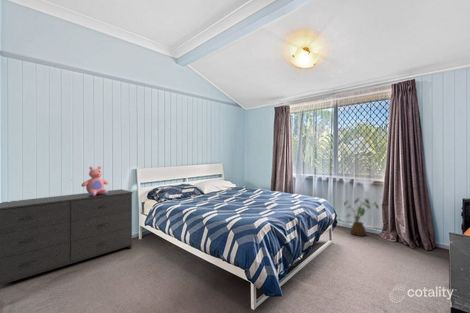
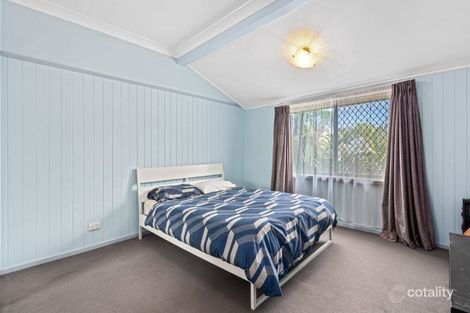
- house plant (360, 216)
- dresser (66, 230)
- teddy bear (96, 180)
